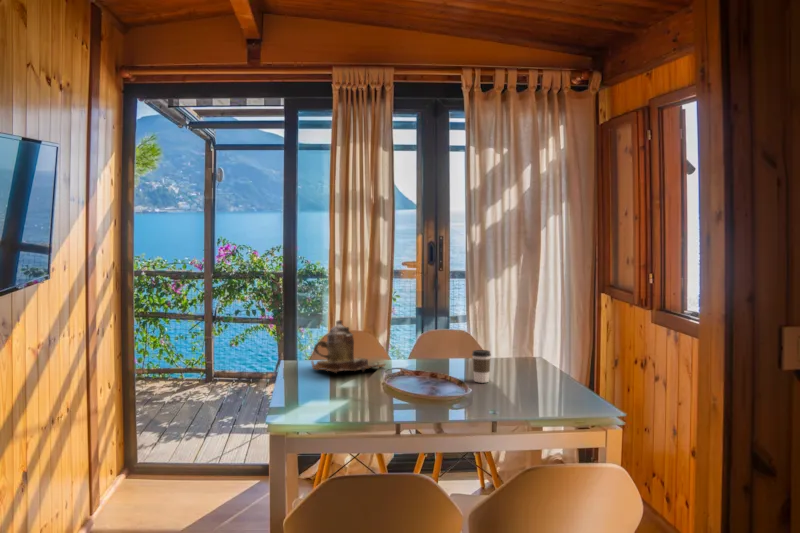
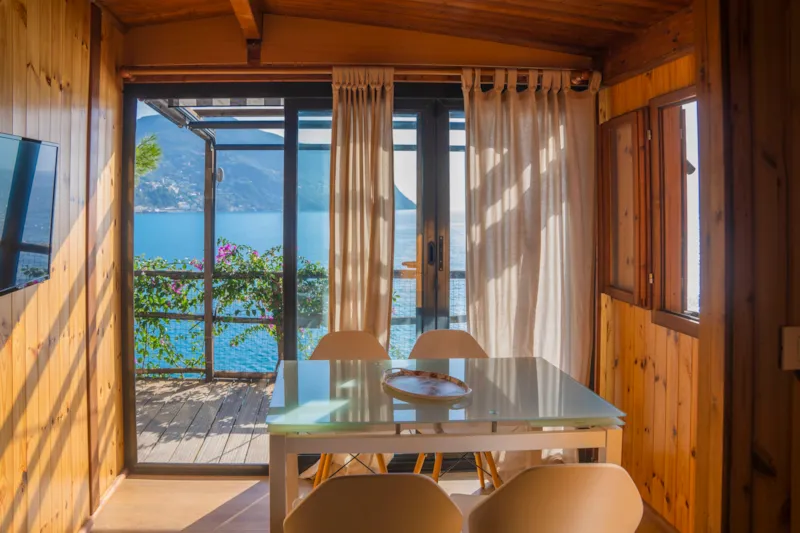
- teapot (346, 345)
- coffee cup (481, 366)
